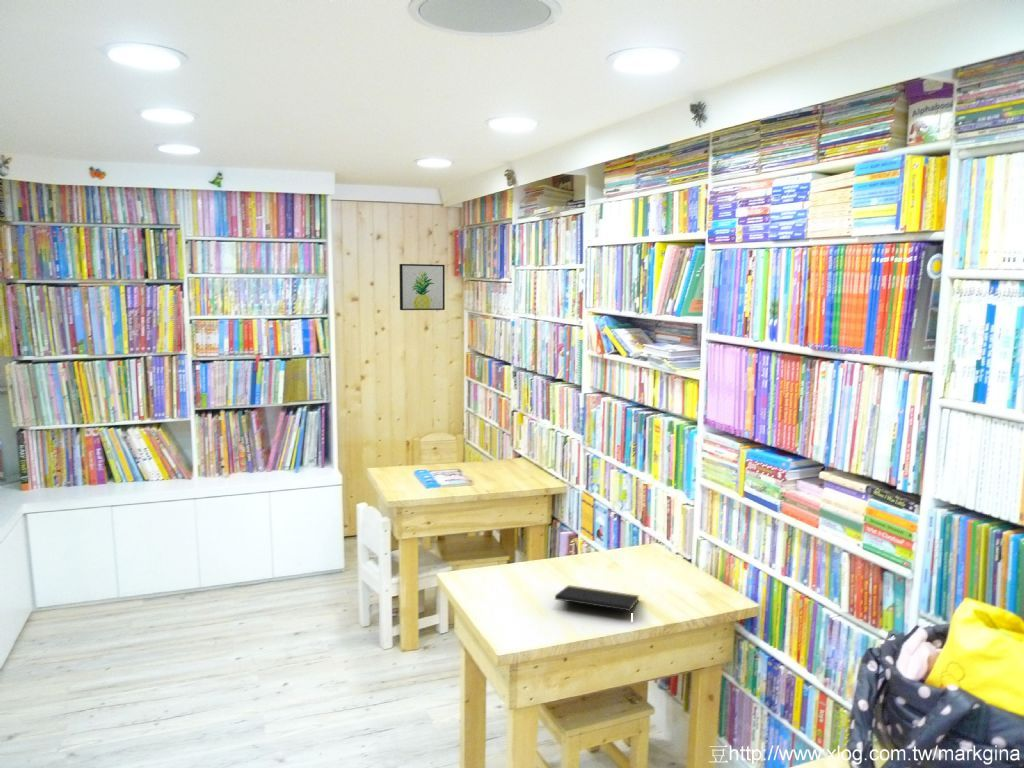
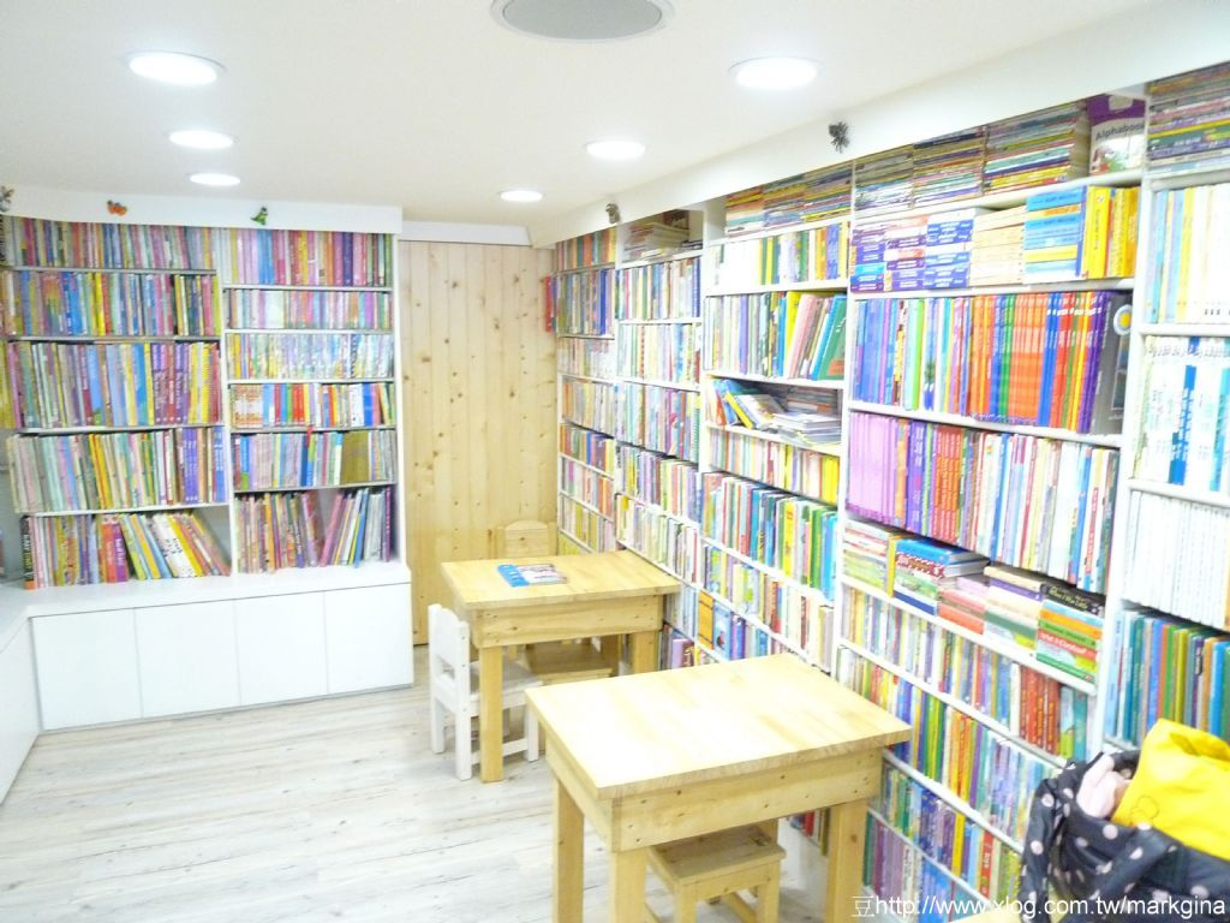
- notepad (597, 597)
- wall art (422, 287)
